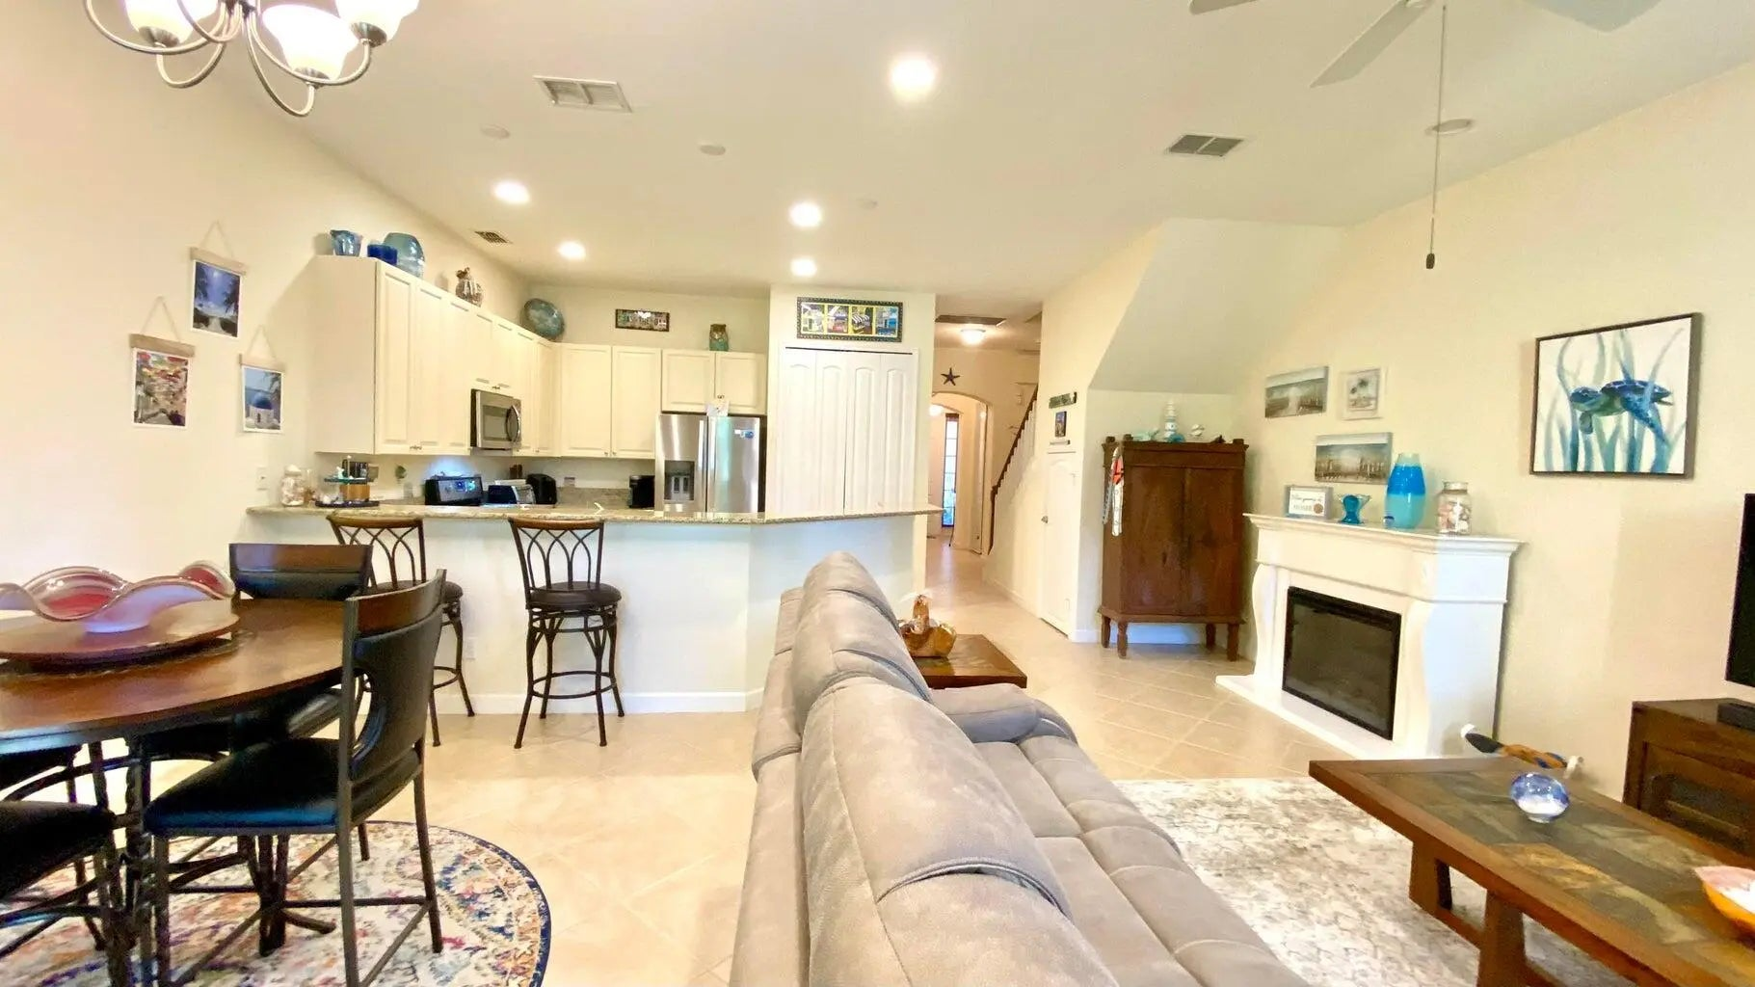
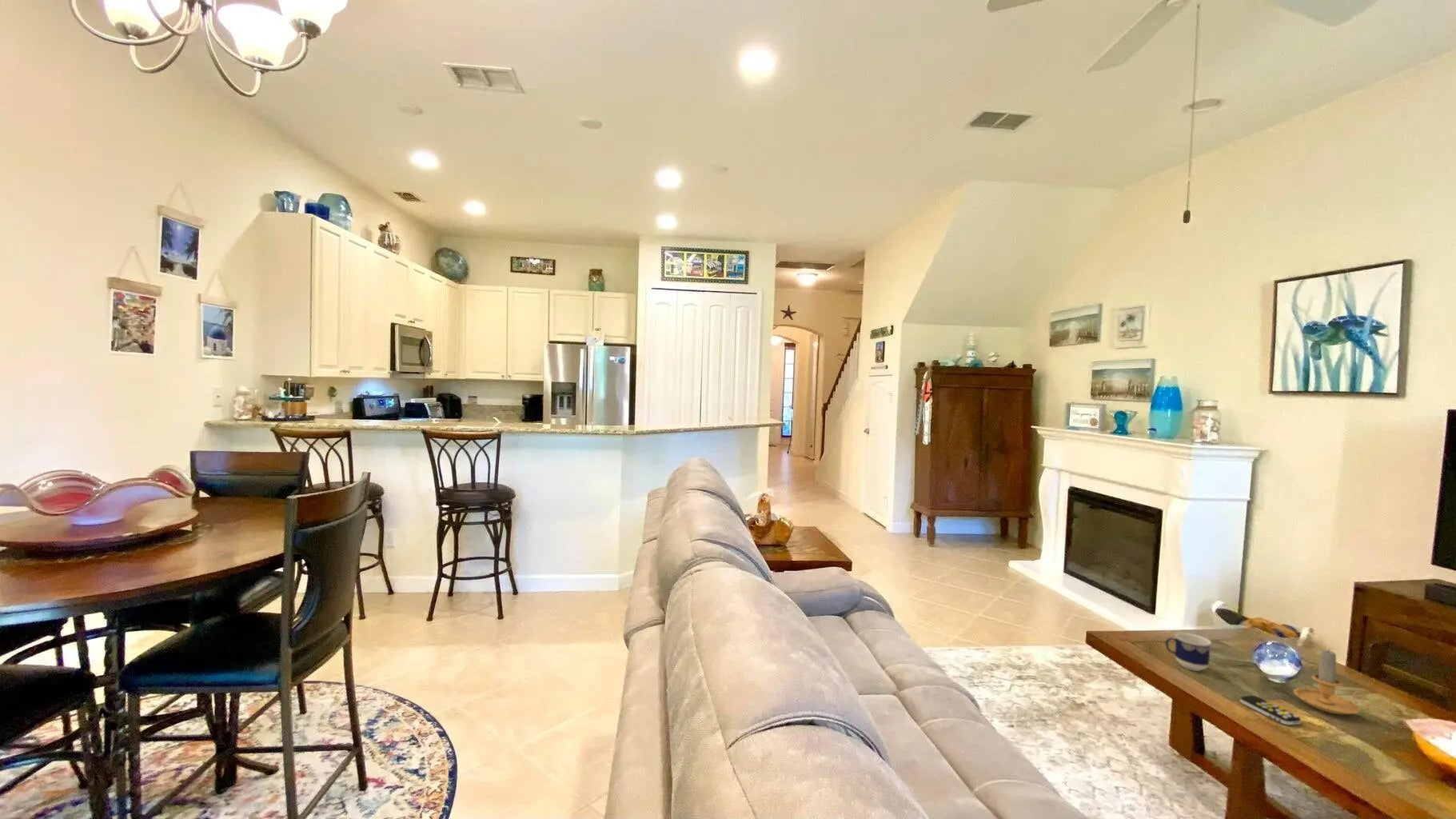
+ candle (1333, 678)
+ cup (1187, 652)
+ remote control (1269, 709)
